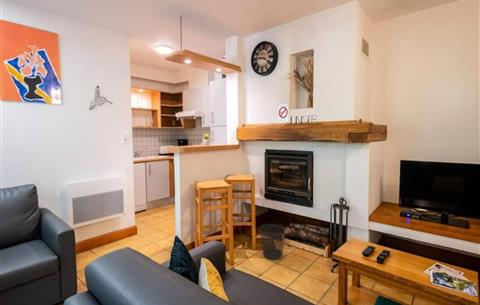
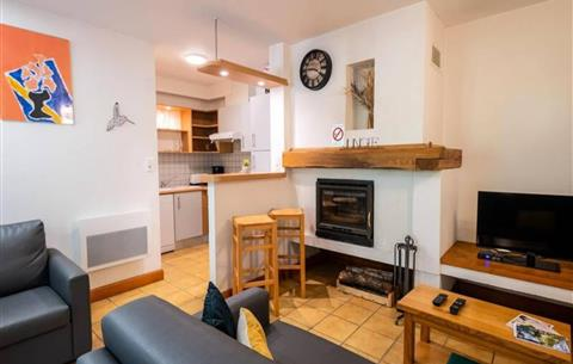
- wastebasket (272, 242)
